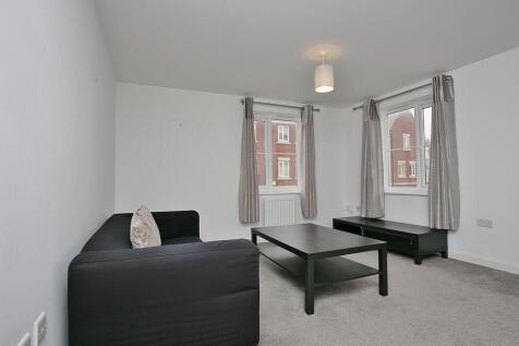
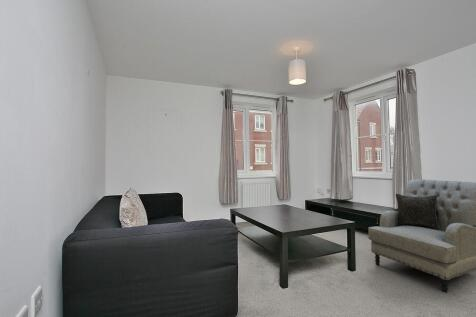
+ armchair (426, 225)
